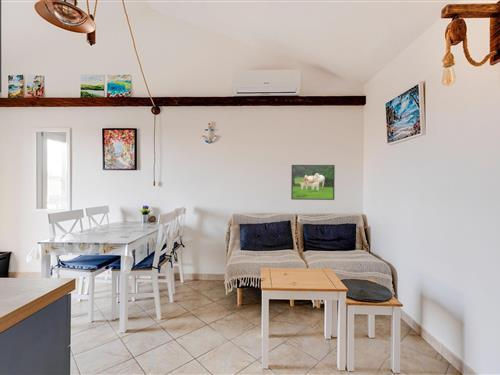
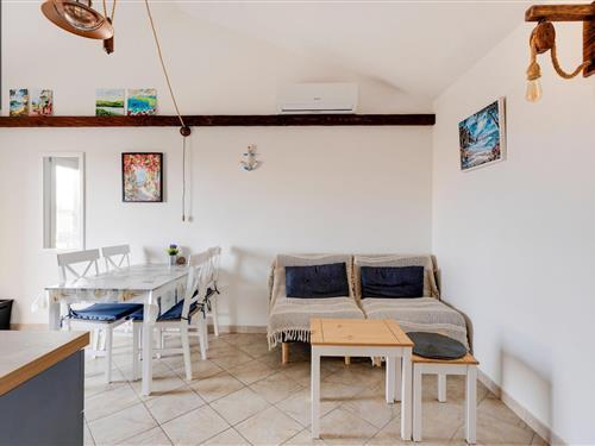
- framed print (312, 182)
